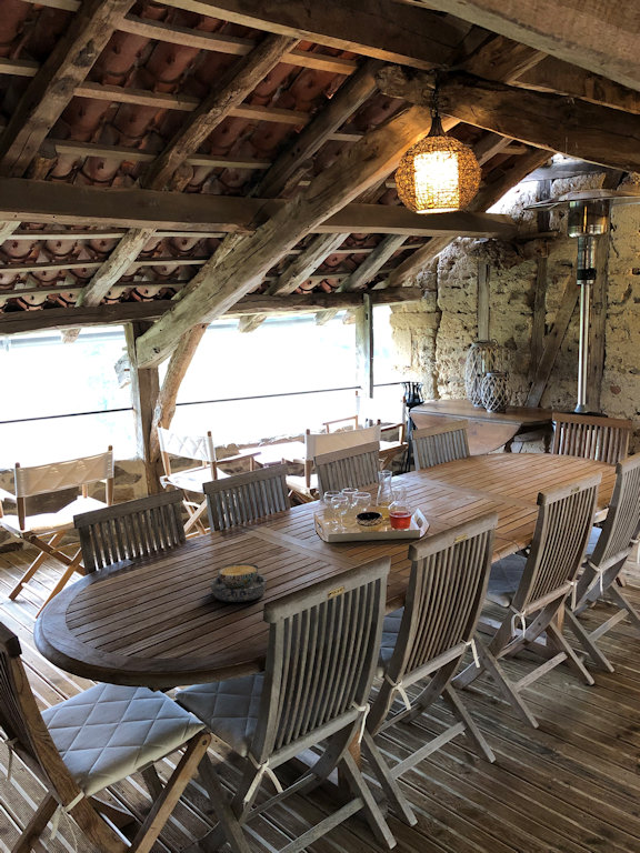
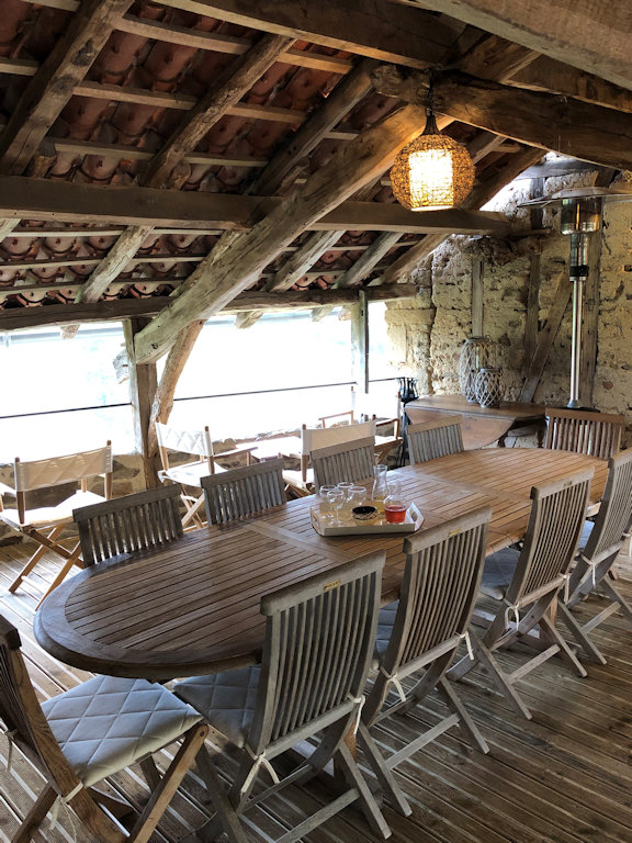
- bowl (238, 581)
